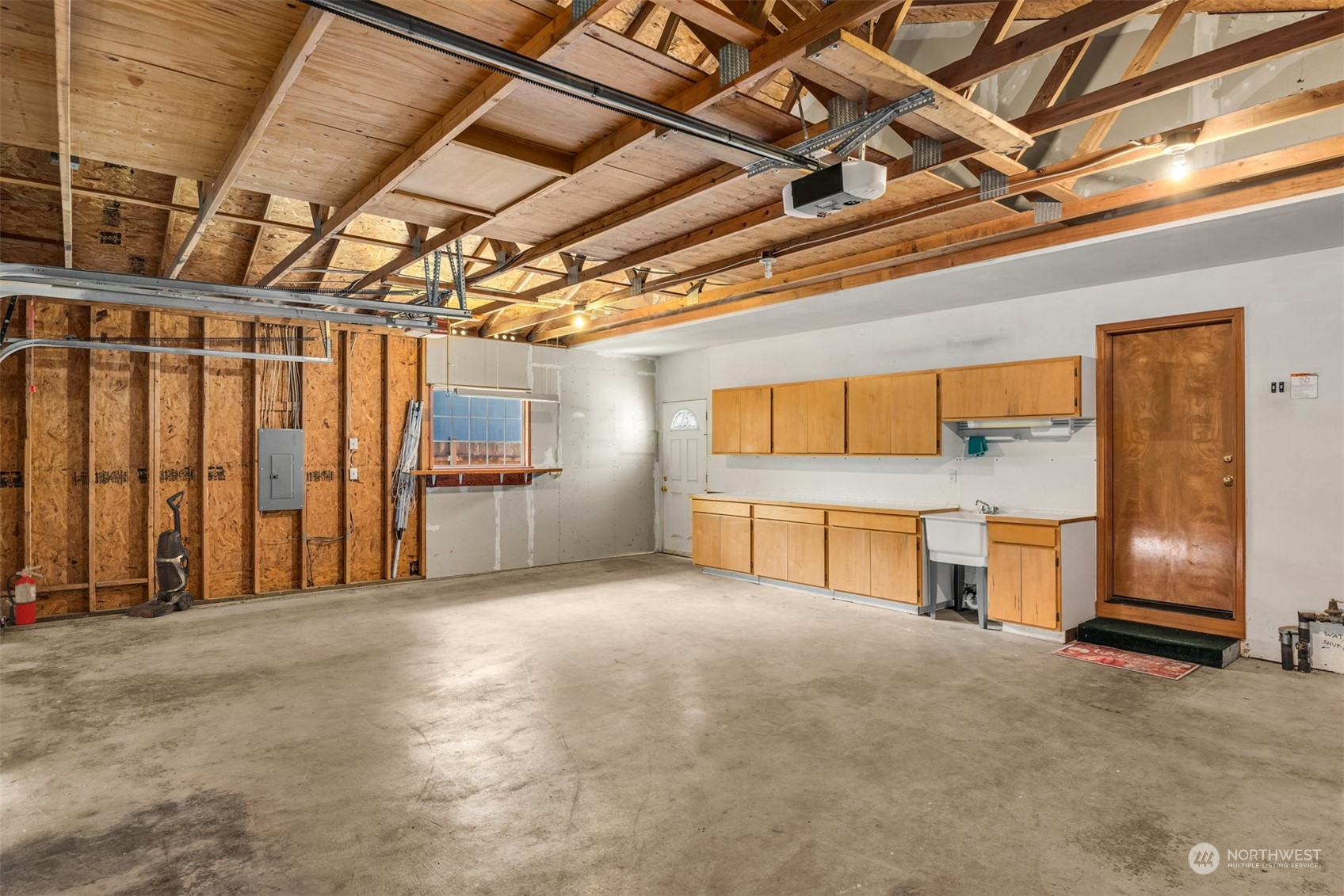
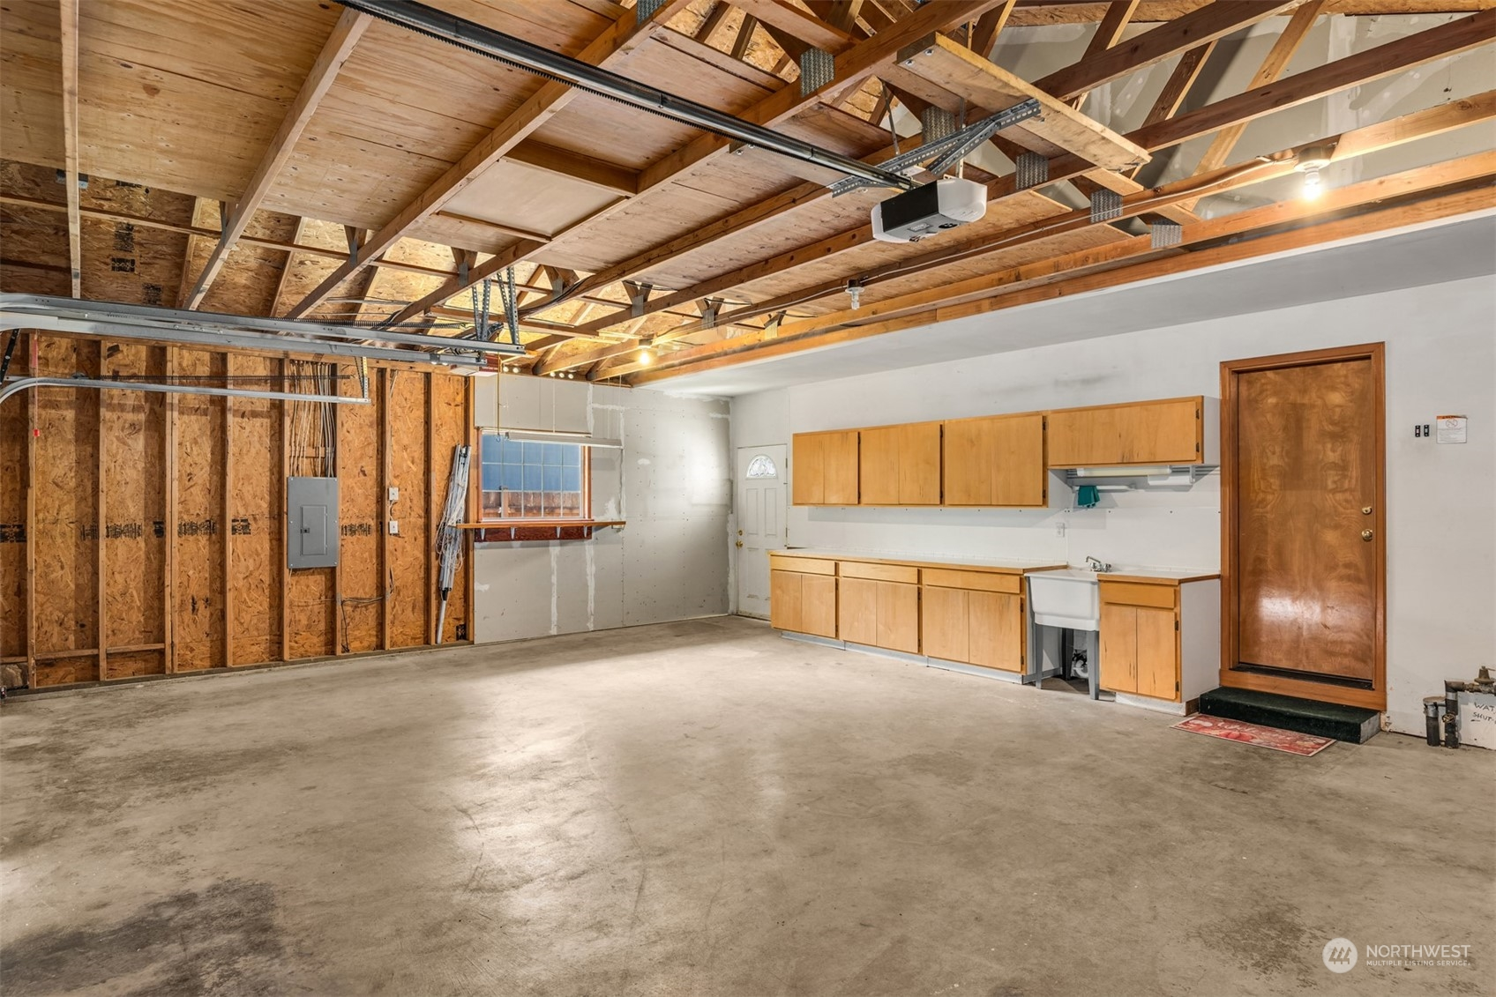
- vacuum cleaner (160, 551)
- fire extinguisher (25, 593)
